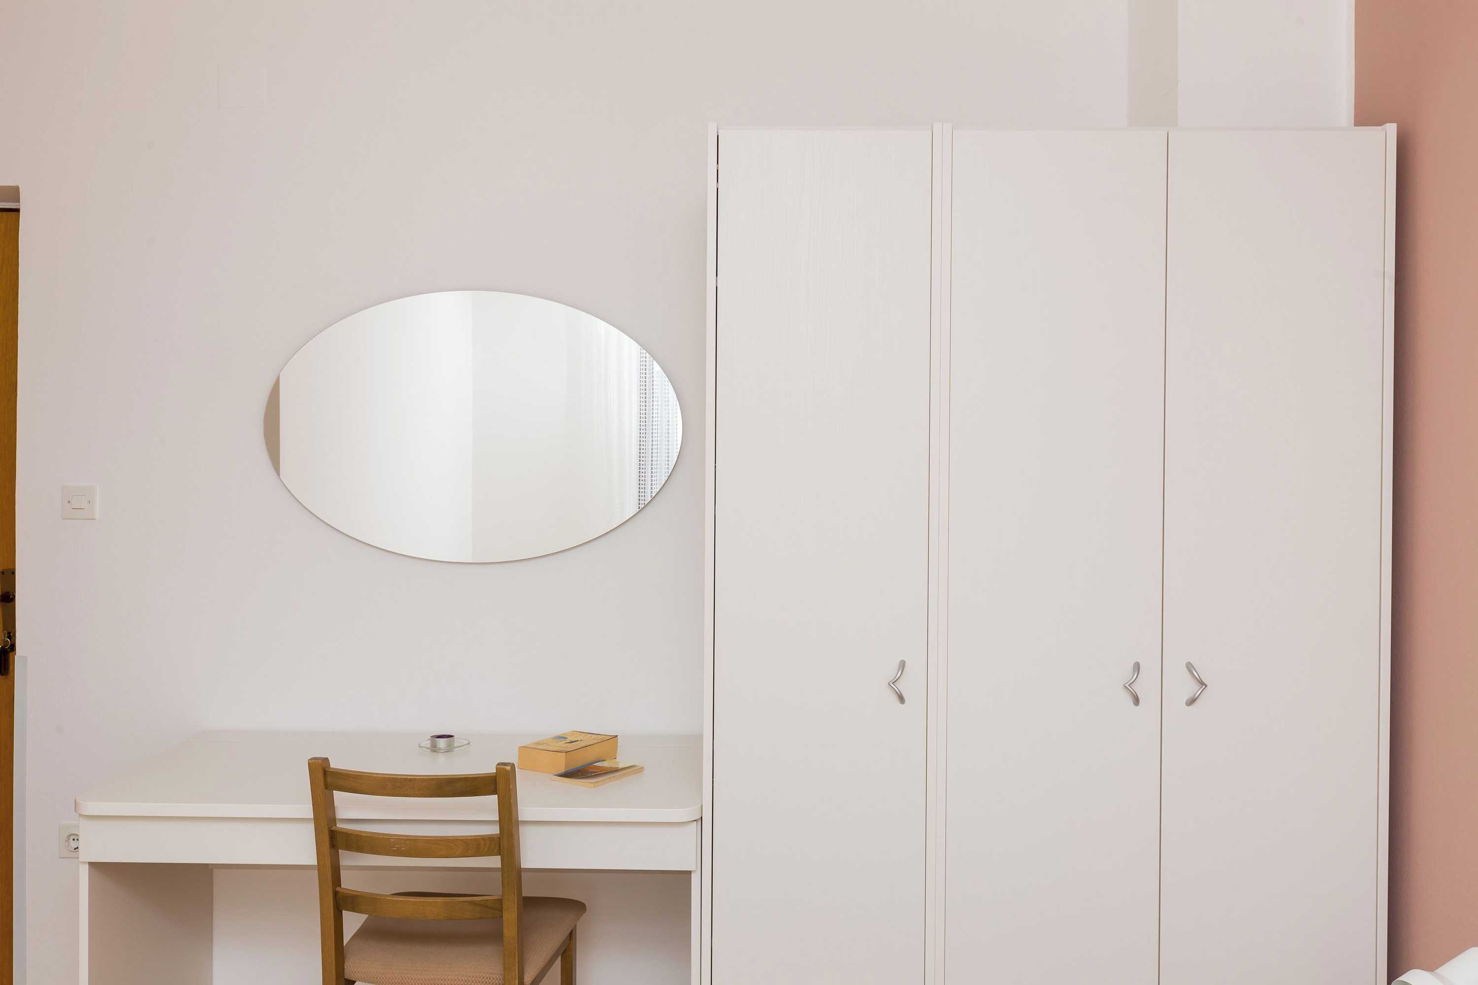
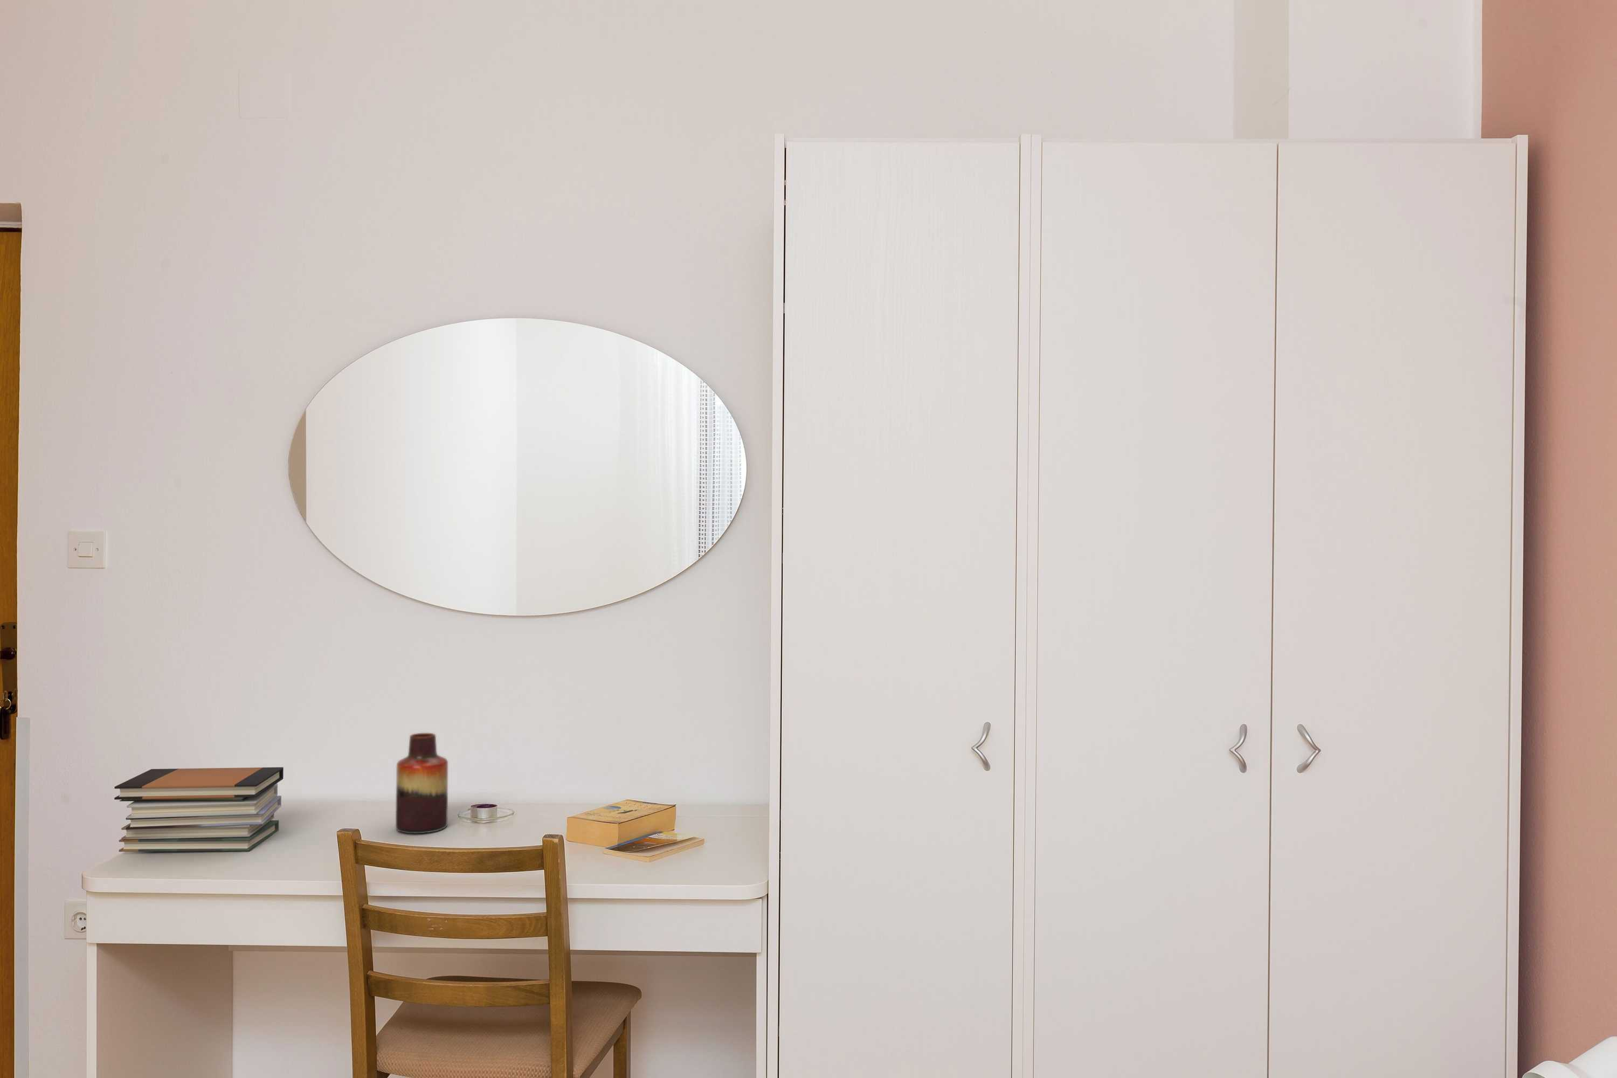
+ vase (422, 781)
+ book stack (203, 808)
